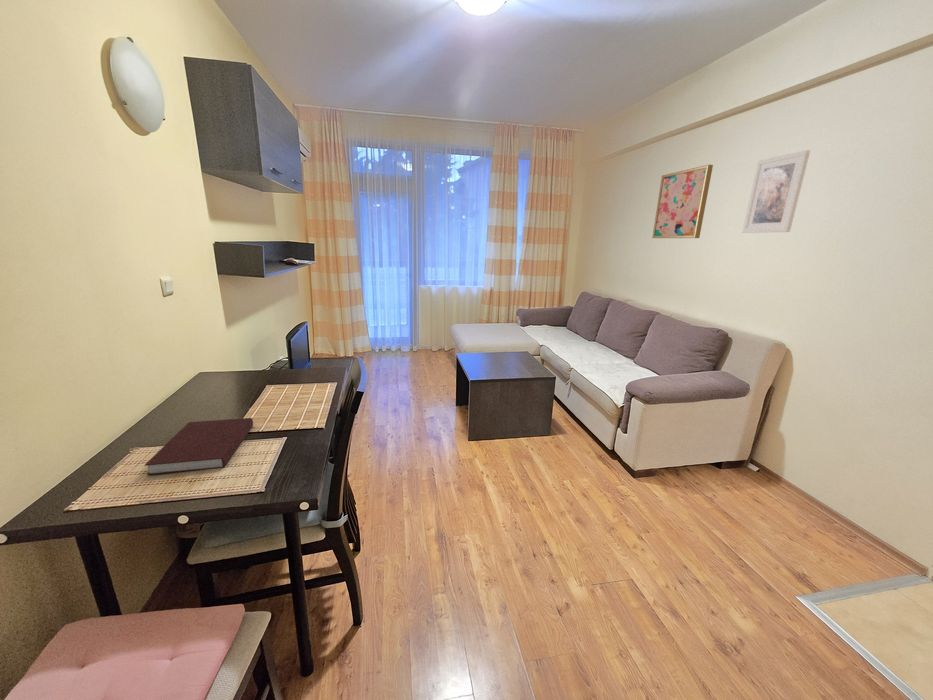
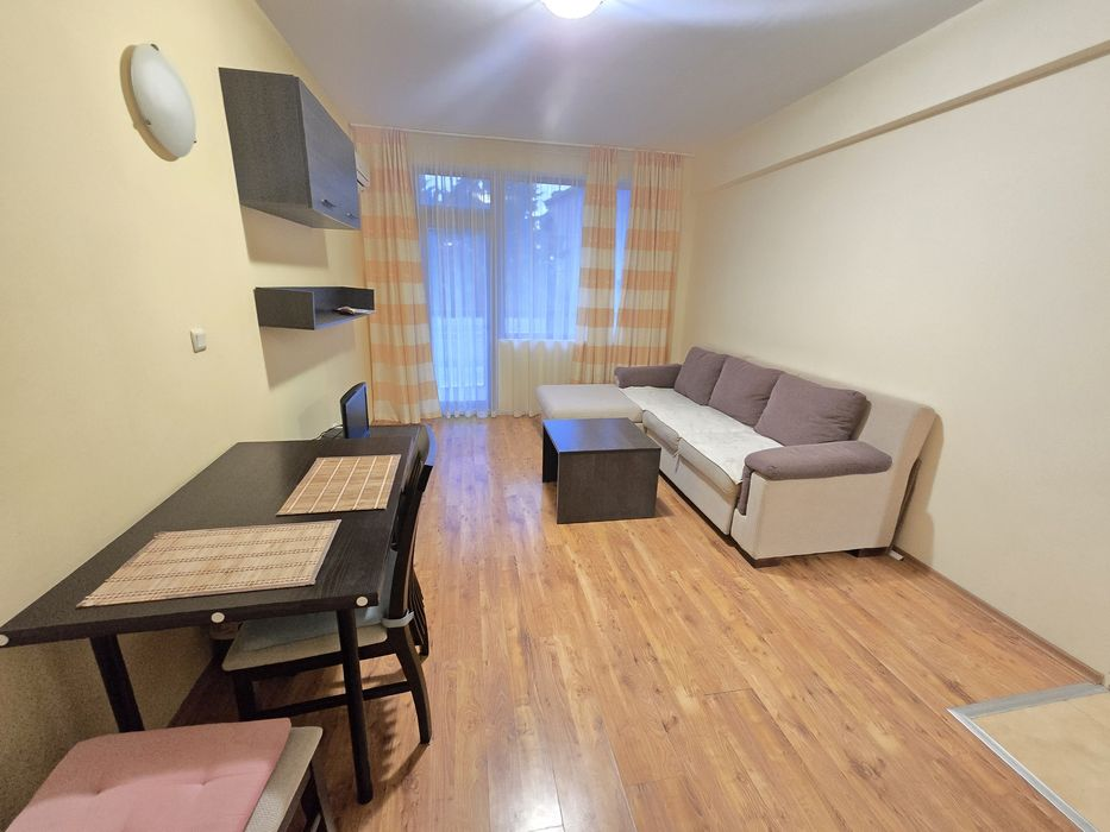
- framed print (773, 195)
- wall art (679, 205)
- notebook (205, 443)
